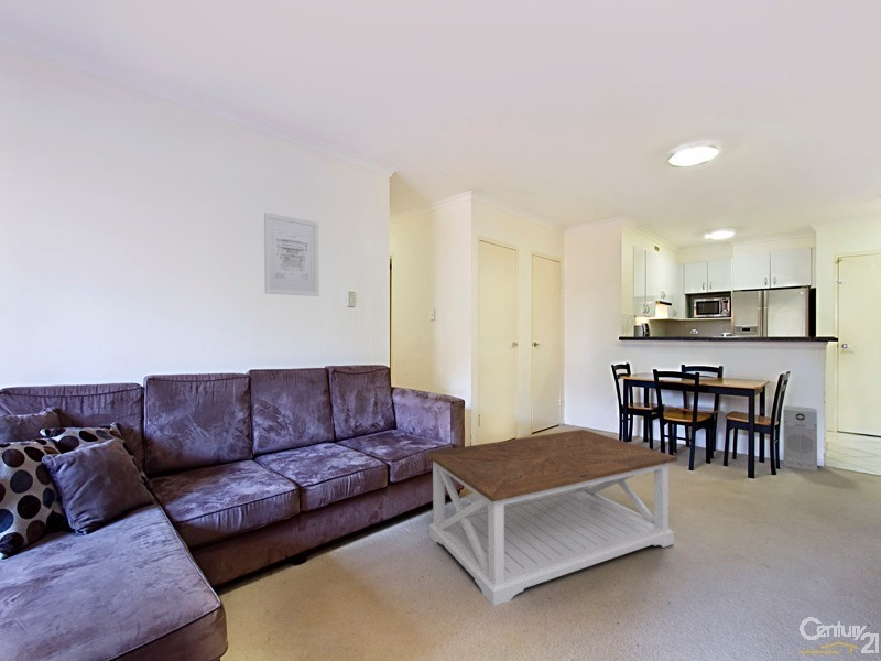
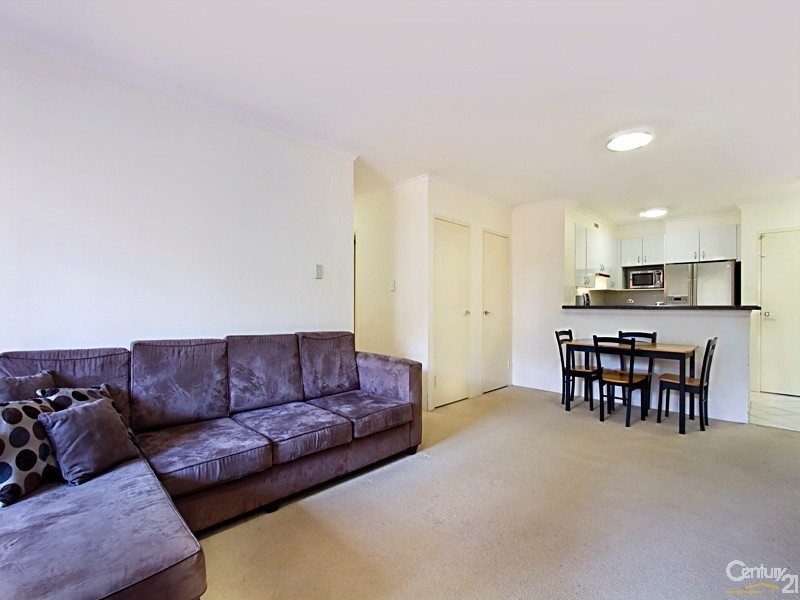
- wall art (292, 256)
- coffee table (548, 497)
- air purifier (800, 436)
